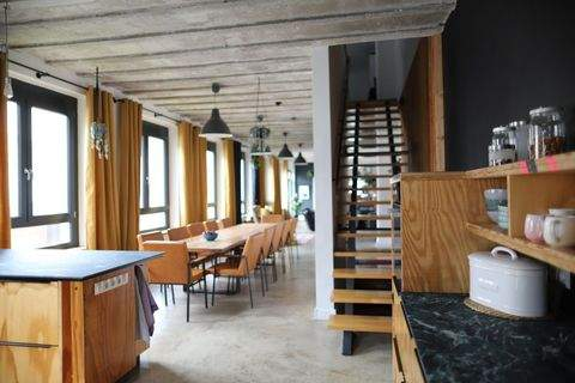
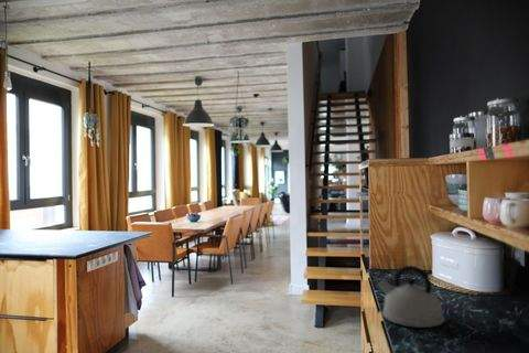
+ kettle (408, 290)
